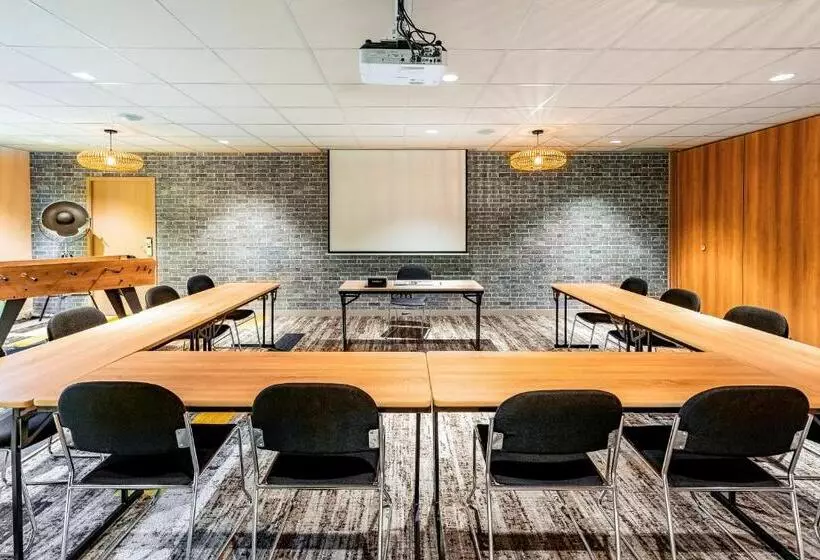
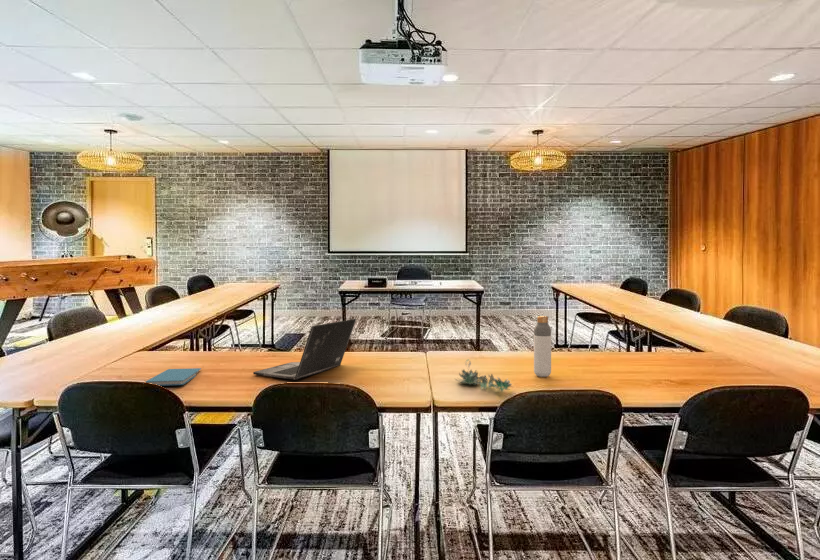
+ laptop (306, 345)
+ succulent plant (484, 375)
+ bottle (542, 346)
+ book (174, 376)
